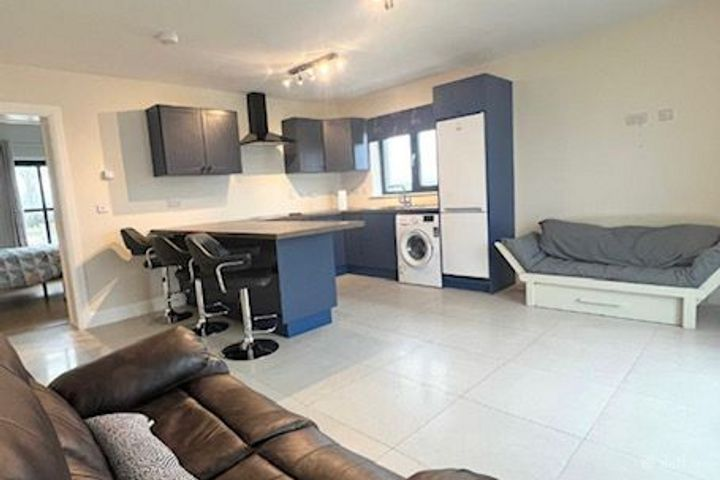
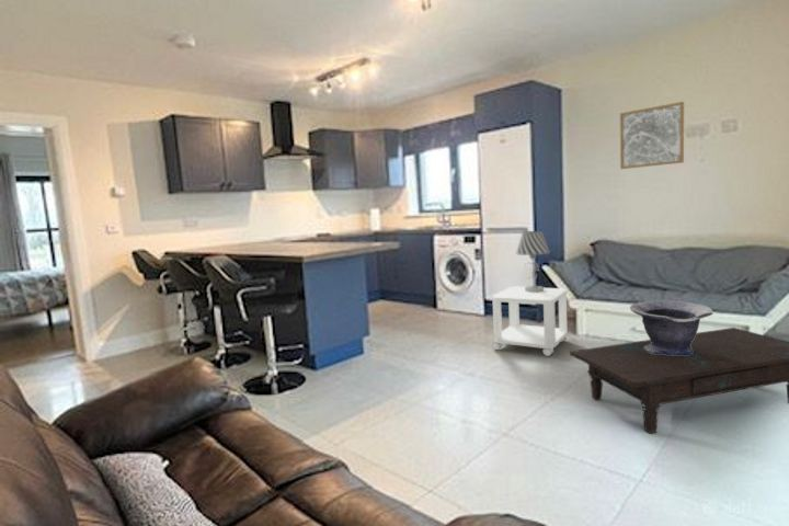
+ decorative bowl (668, 328)
+ wall art (650, 137)
+ table lamp (533, 261)
+ side table (529, 325)
+ coffee table (690, 376)
